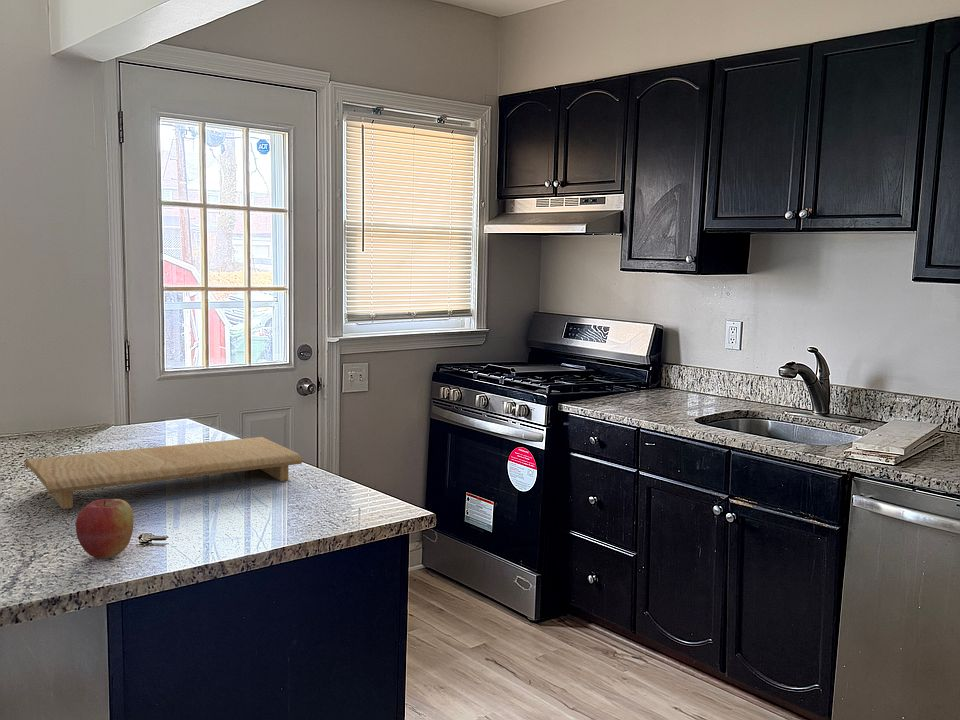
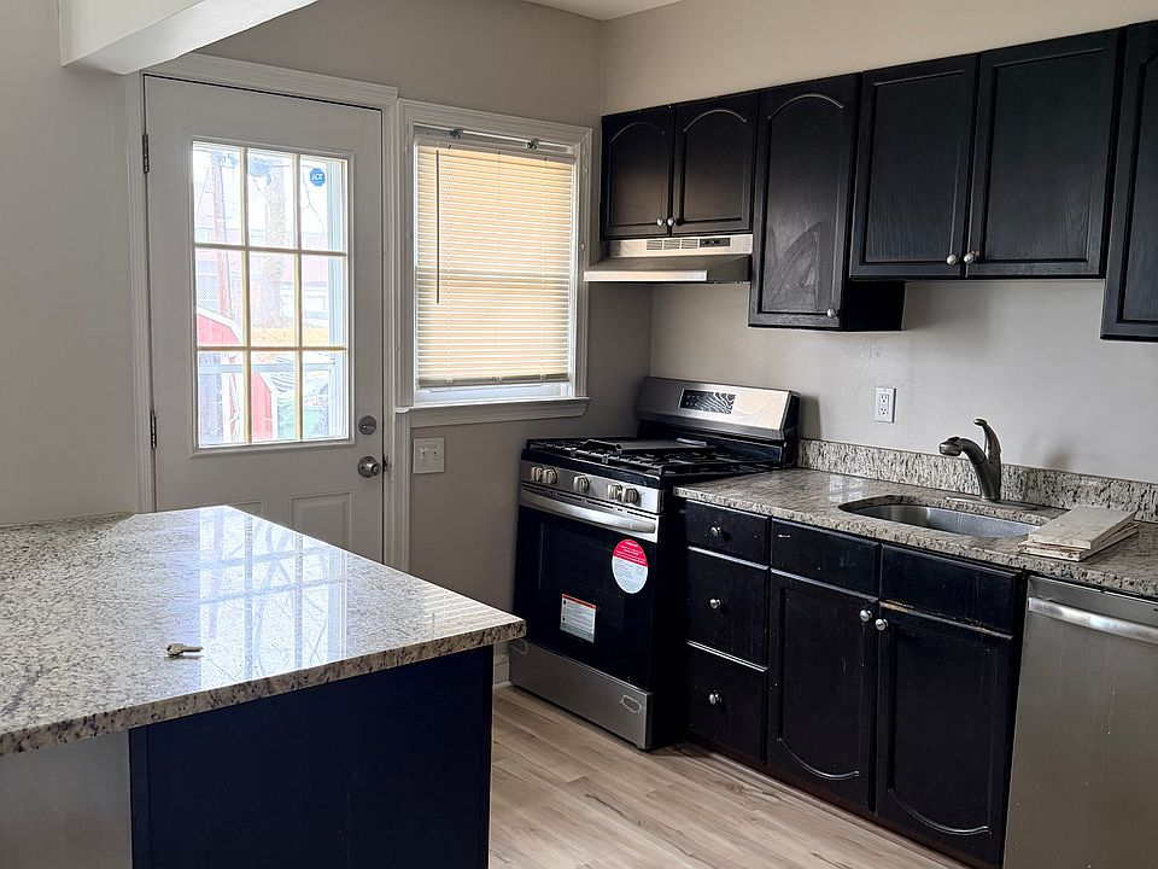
- cutting board (167, 469)
- apple (104, 527)
